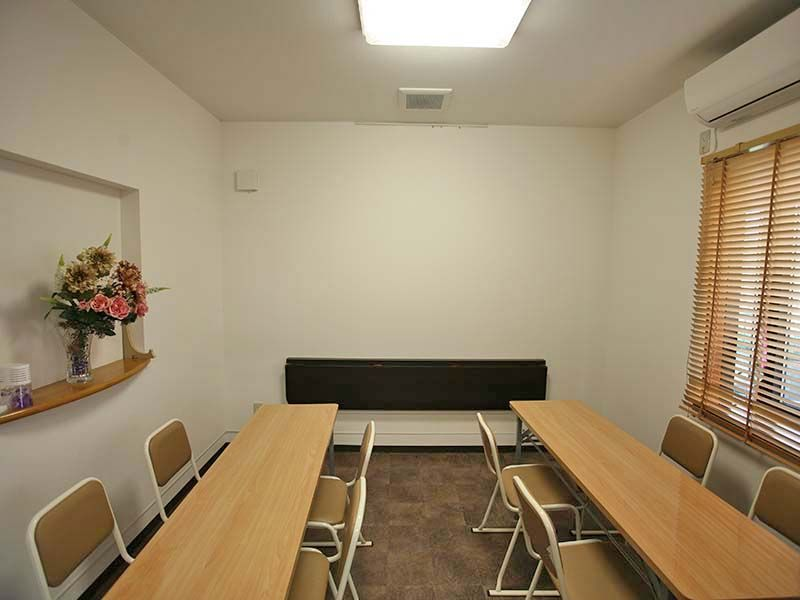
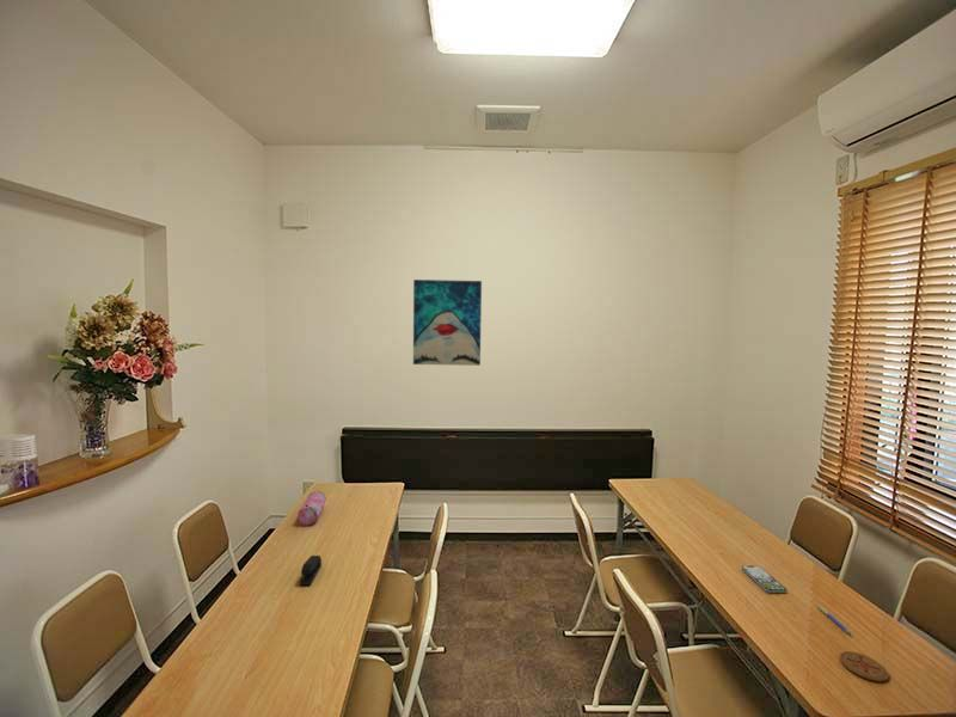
+ wall art (447, 323)
+ stapler (311, 566)
+ smartphone (762, 578)
+ pen (832, 618)
+ pencil case (312, 507)
+ coaster (863, 666)
